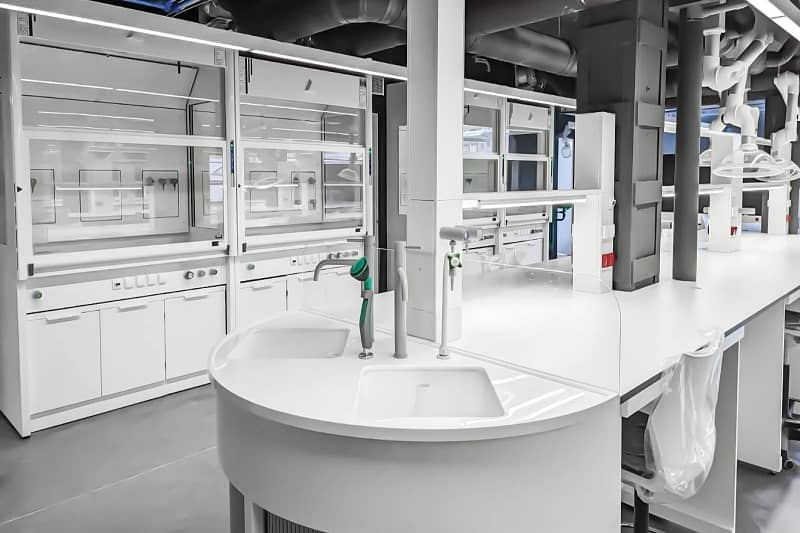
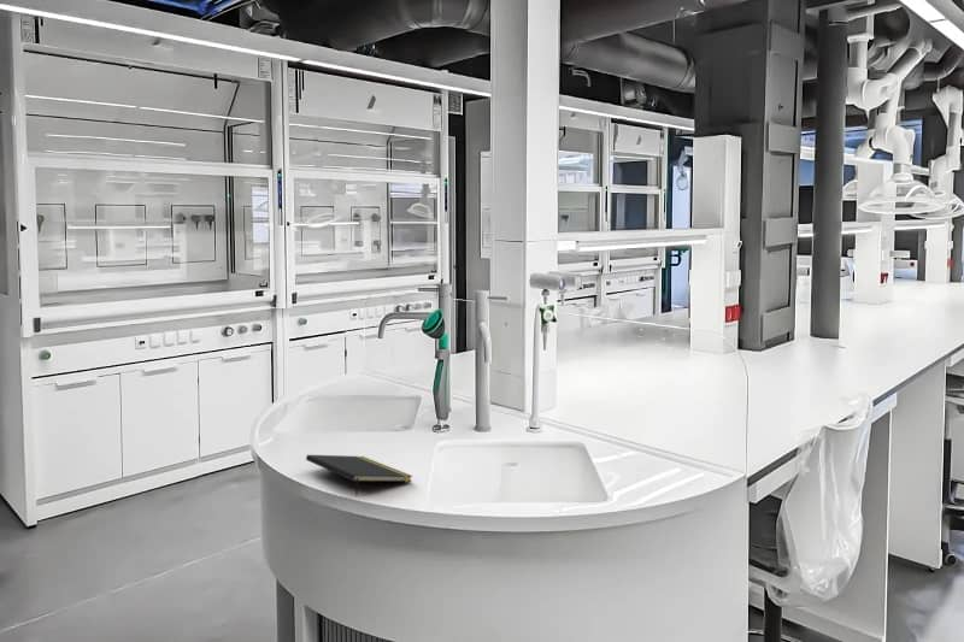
+ notepad (358, 467)
